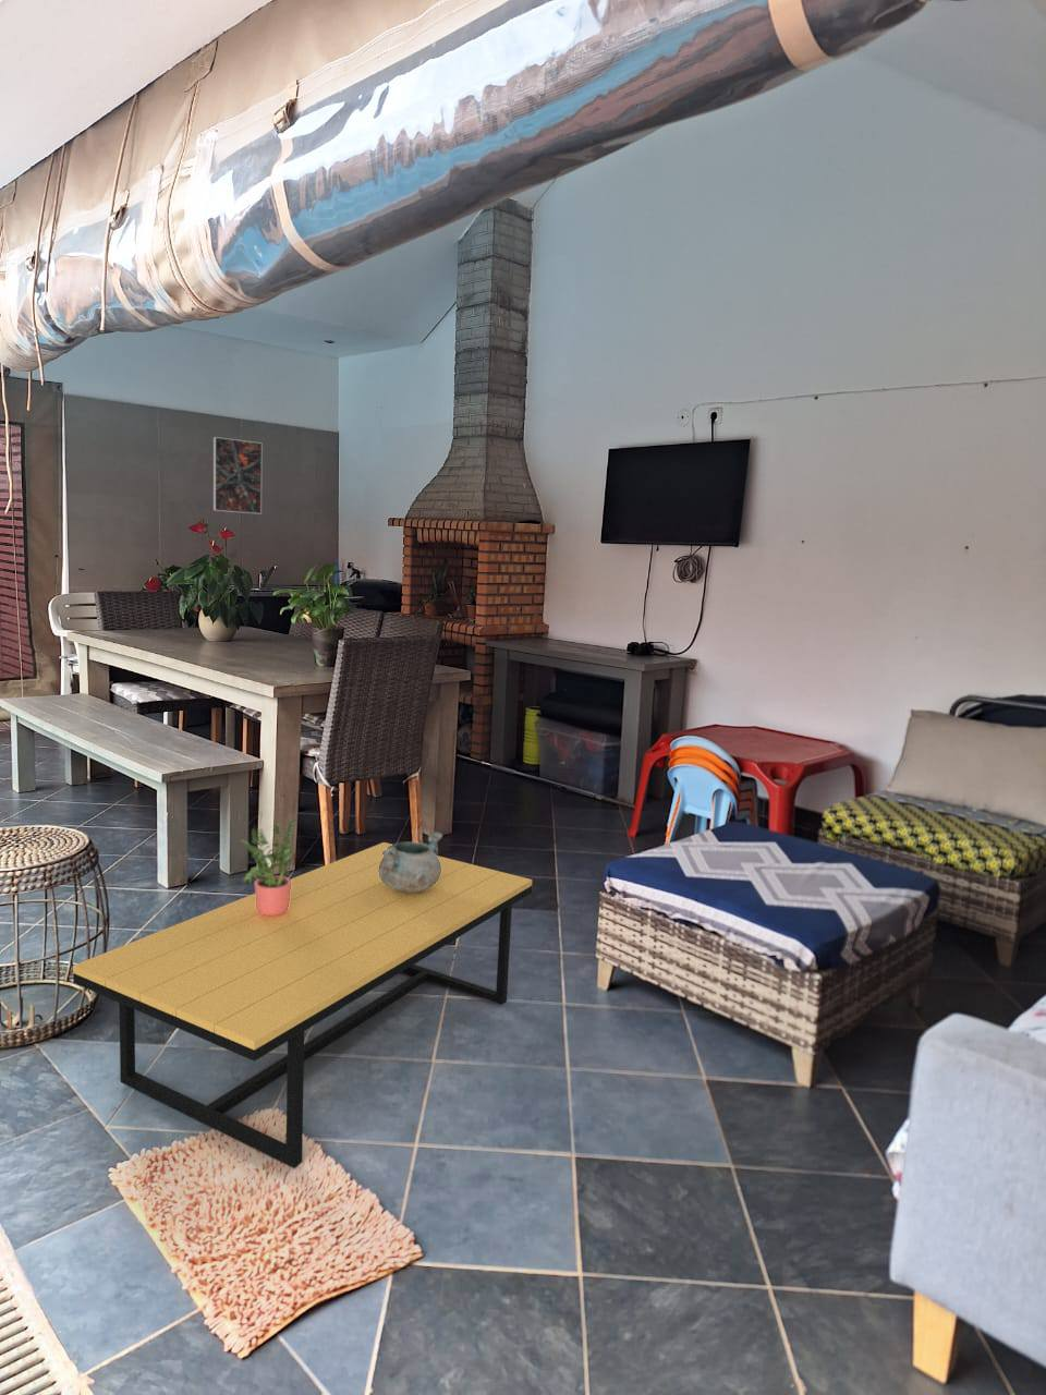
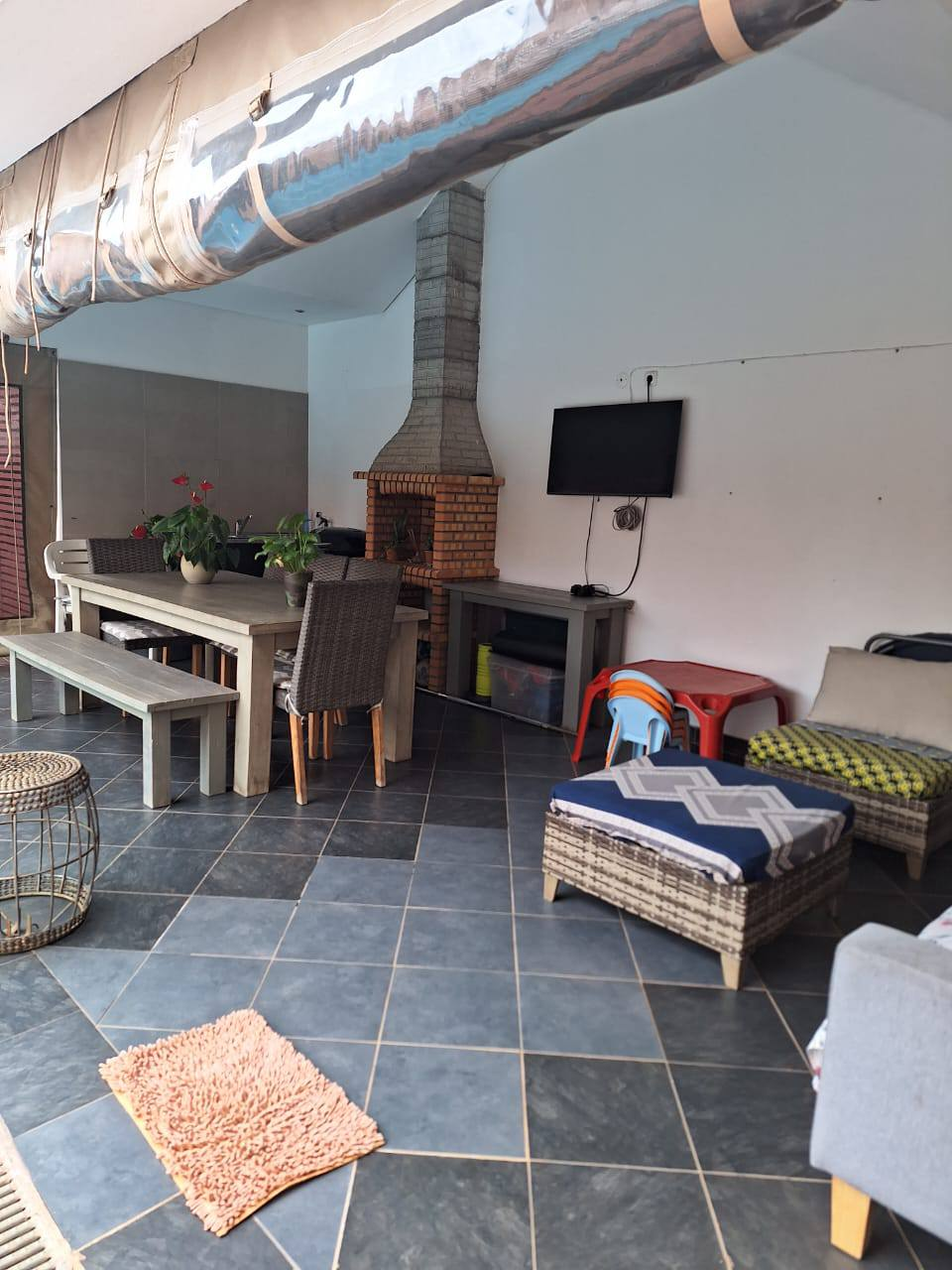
- coffee table (333, 978)
- potted plant (257, 868)
- decorative bowl (411, 861)
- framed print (237, 477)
